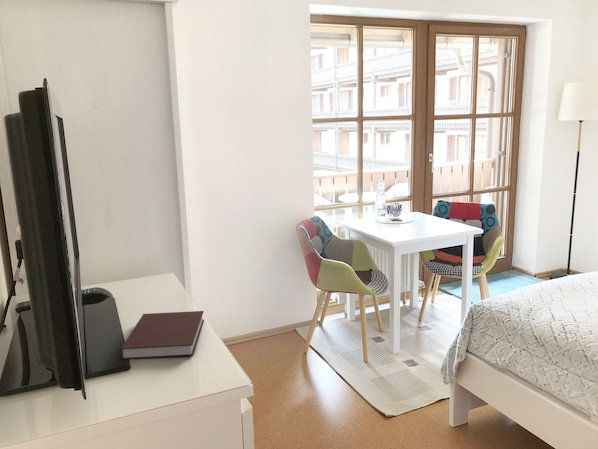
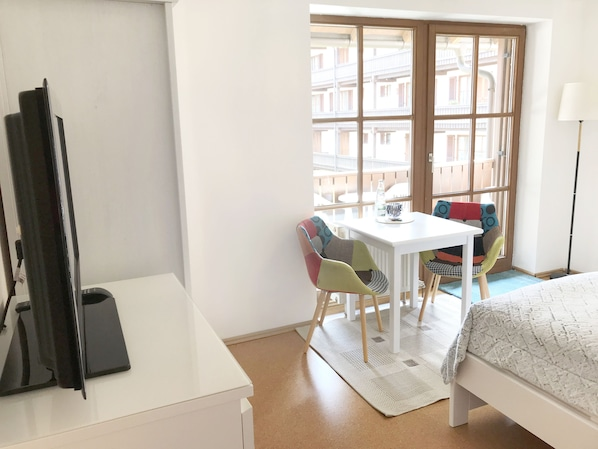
- notebook (165, 333)
